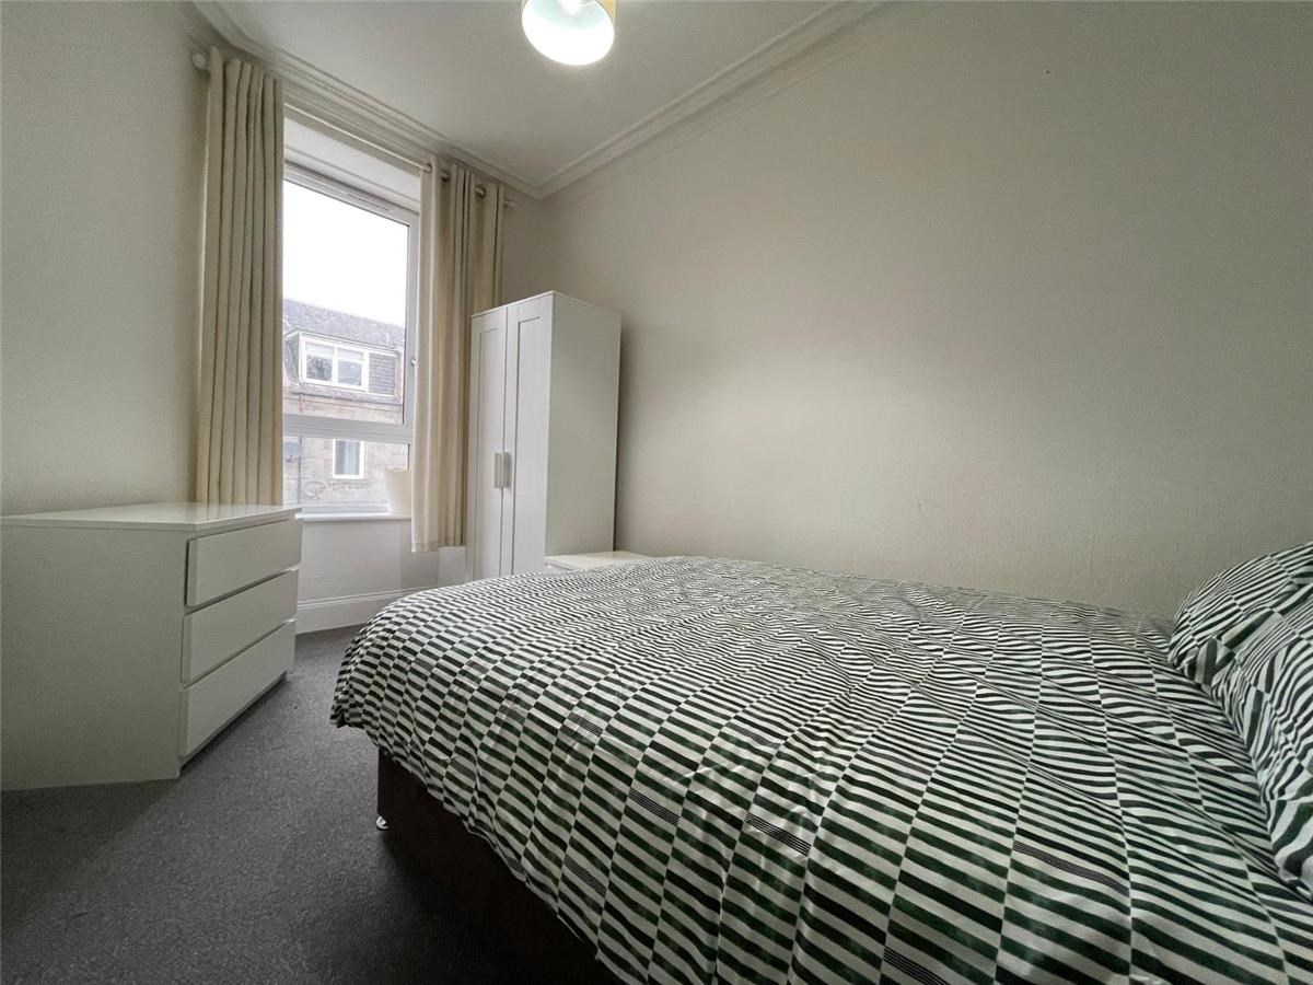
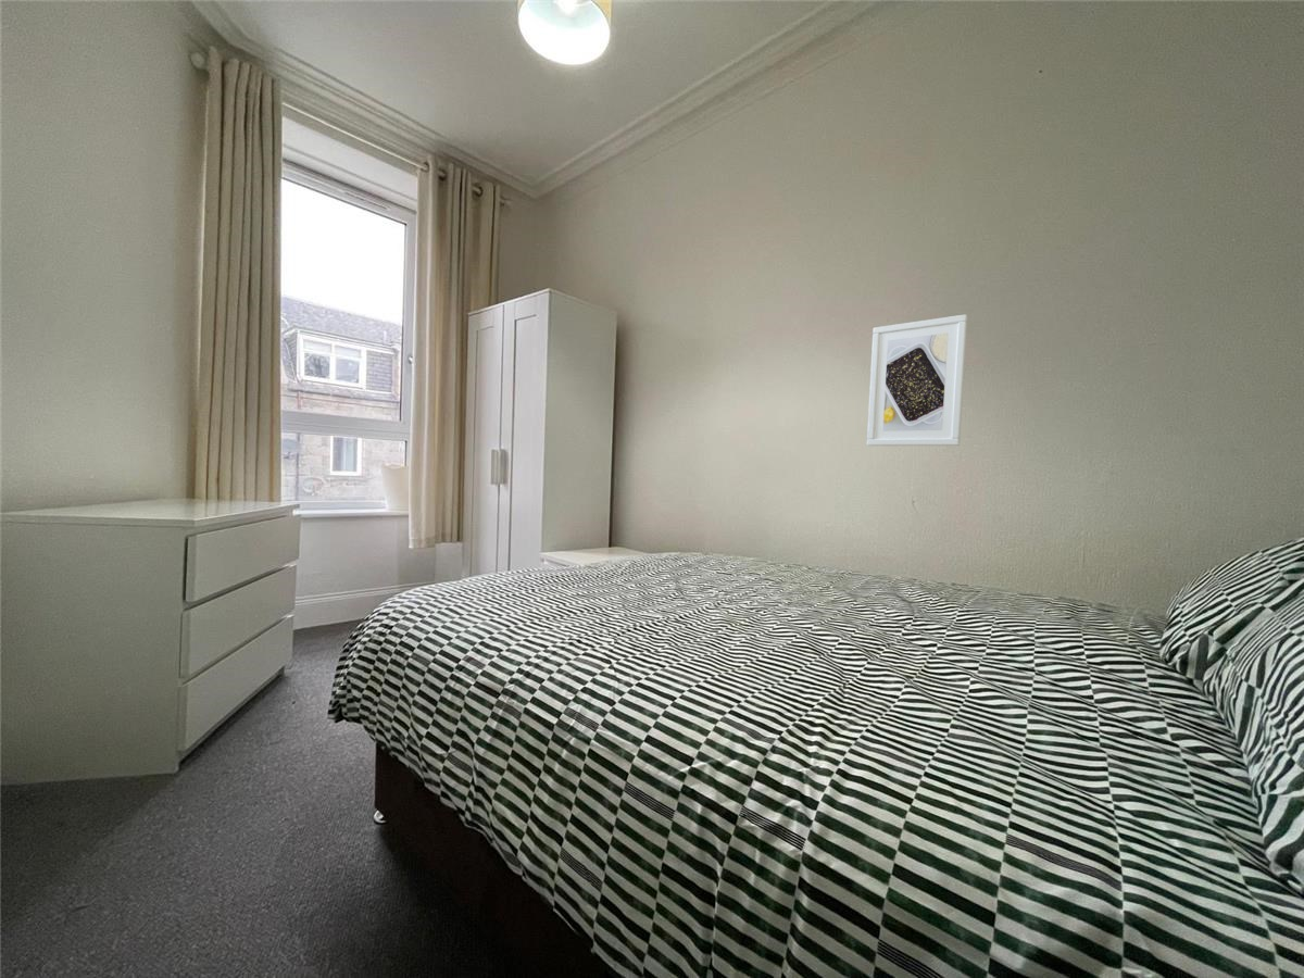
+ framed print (914, 384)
